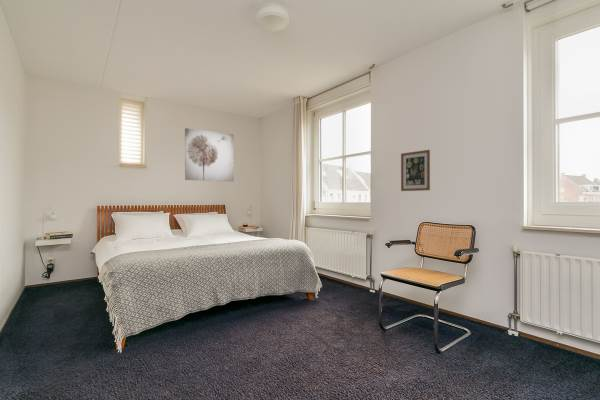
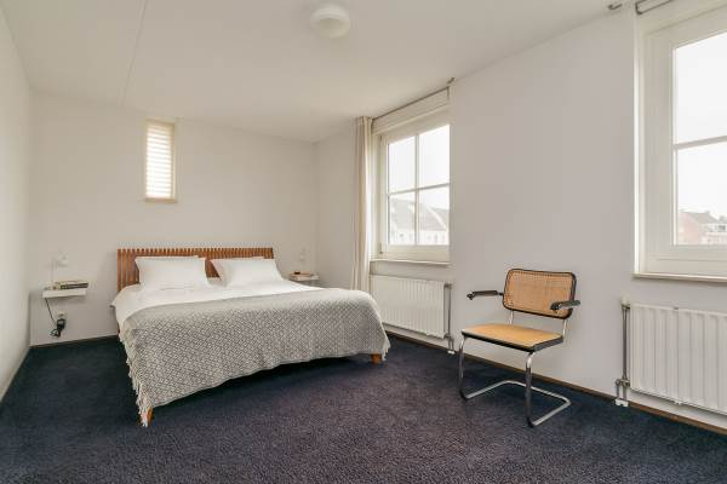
- wall art (210, 156)
- wall art (414, 171)
